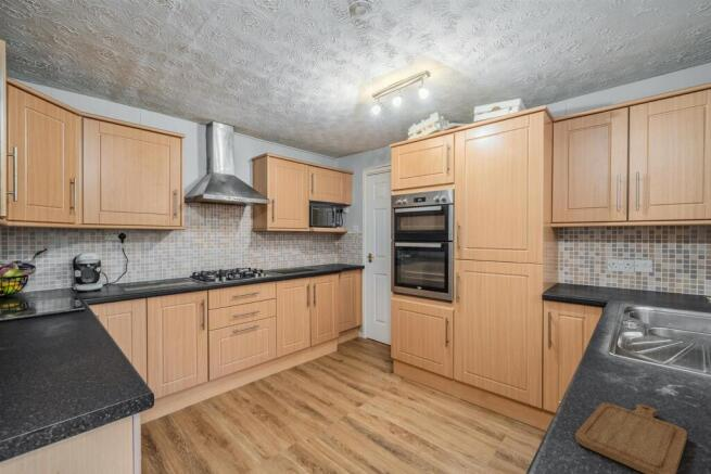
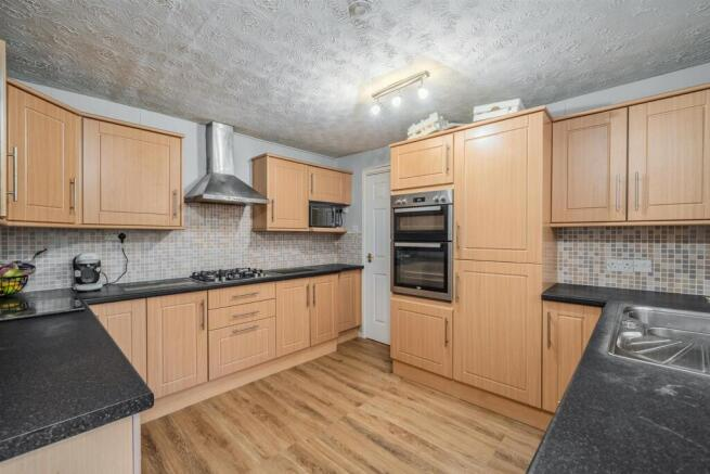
- chopping board (634, 430)
